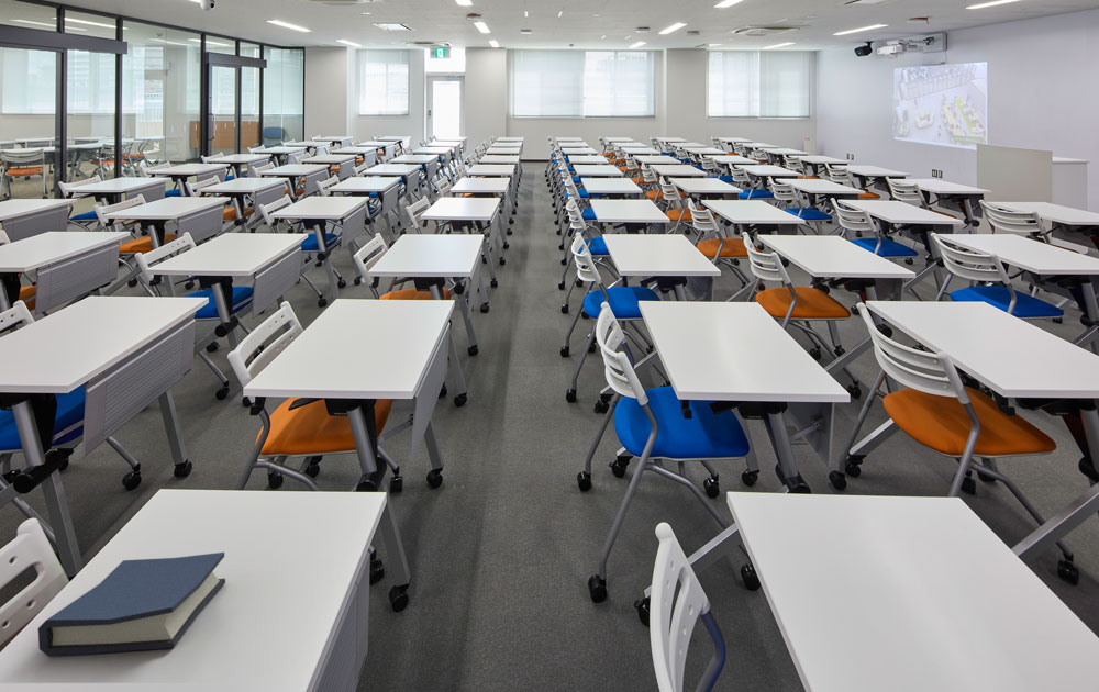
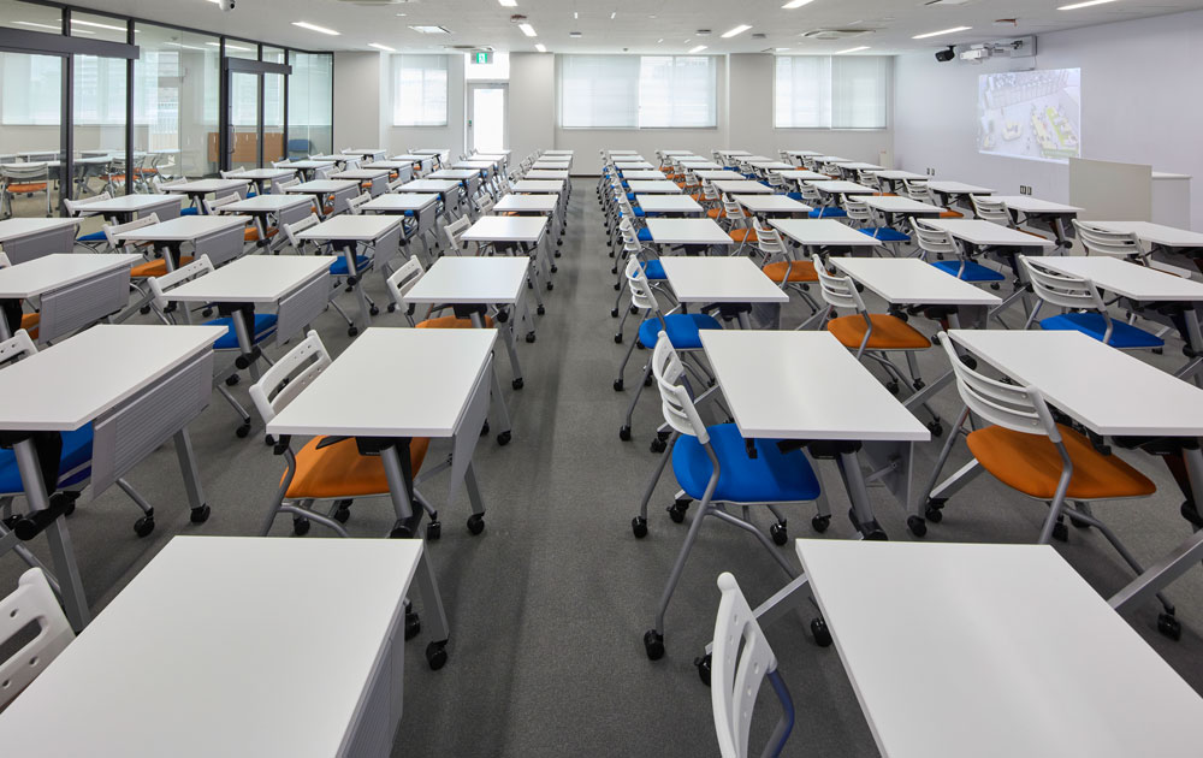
- hardback book (142, 596)
